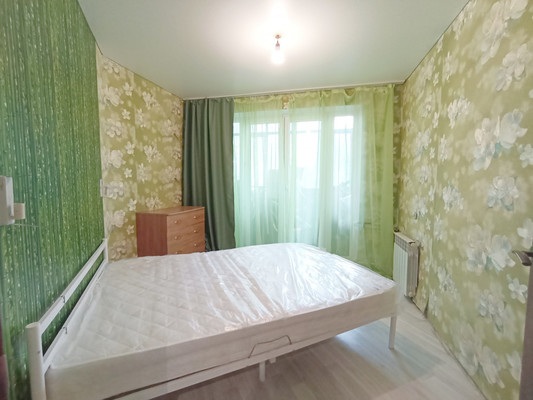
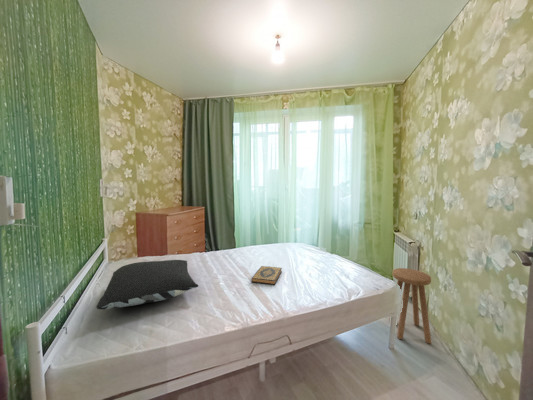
+ hardback book (267, 274)
+ stool (407, 303)
+ pillow (152, 280)
